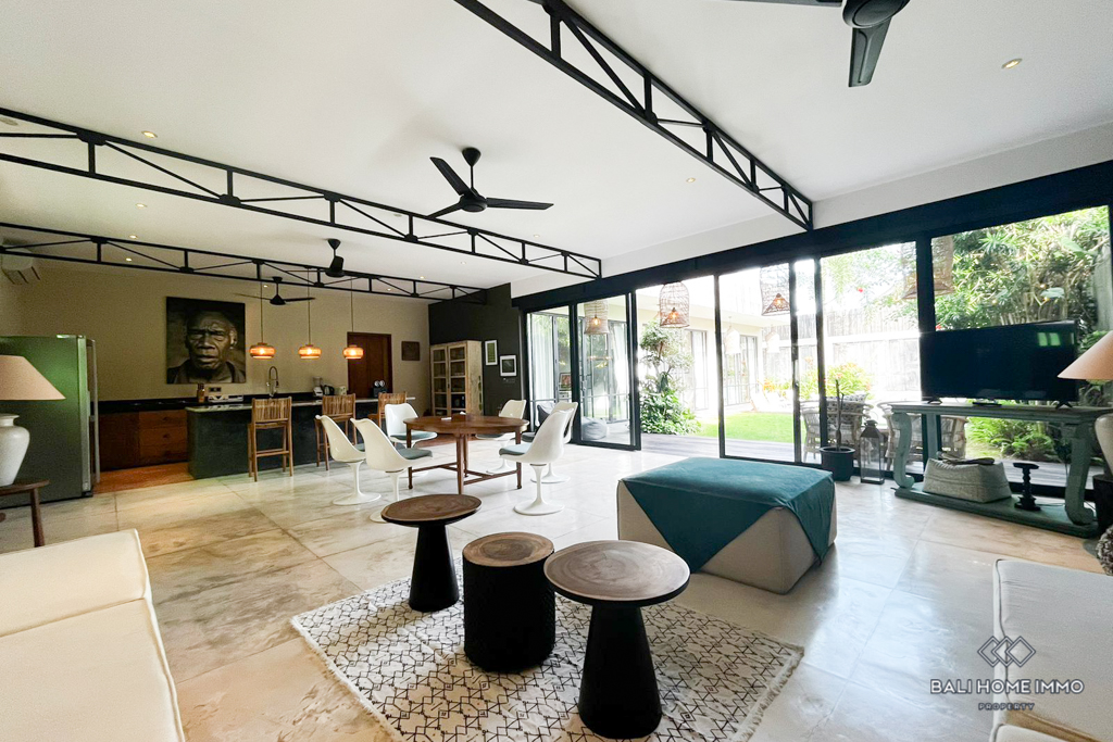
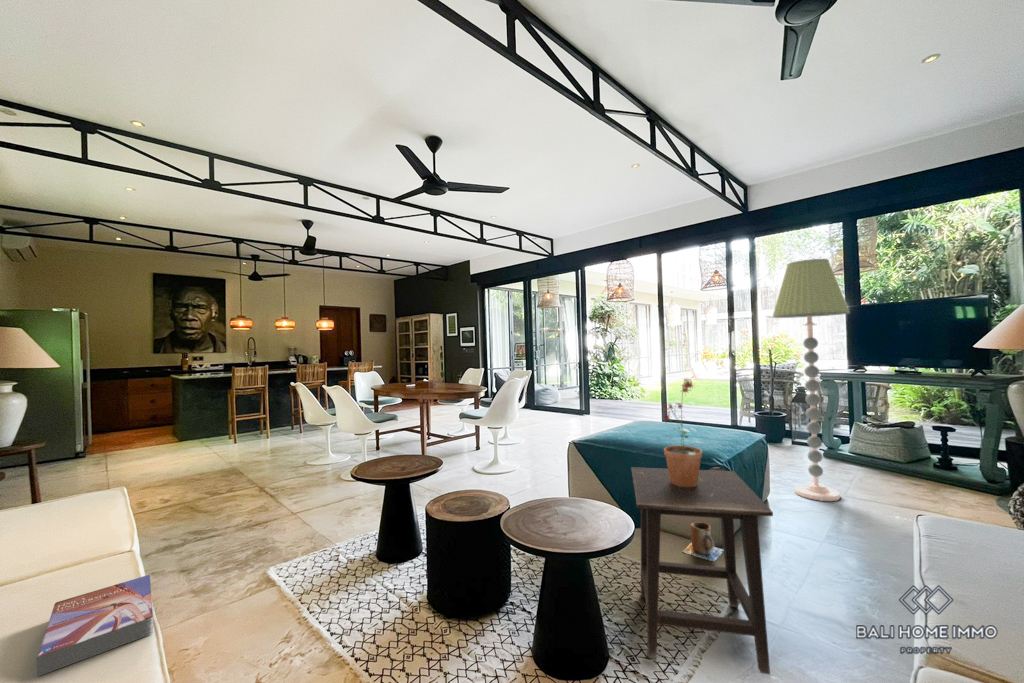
+ ceramic jug (702, 537)
+ potted plant (678, 430)
+ textbook (102, 617)
+ floor lamp (811, 377)
+ side table (692, 564)
